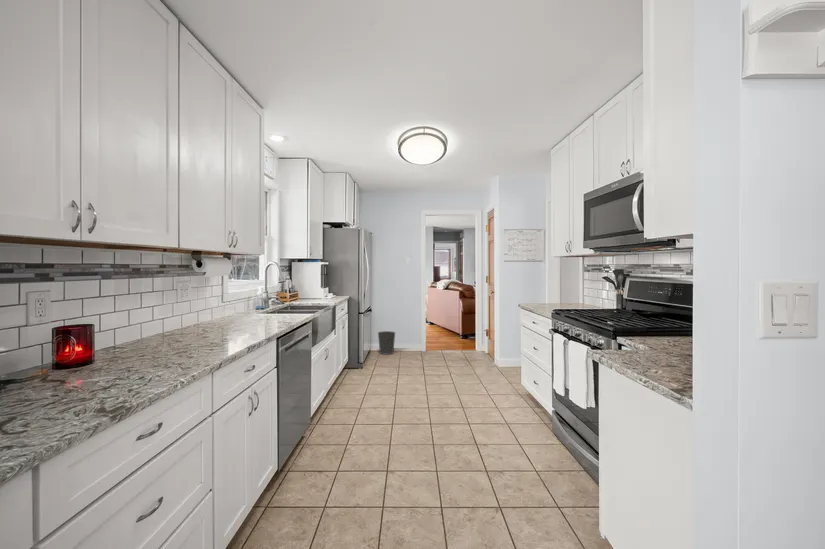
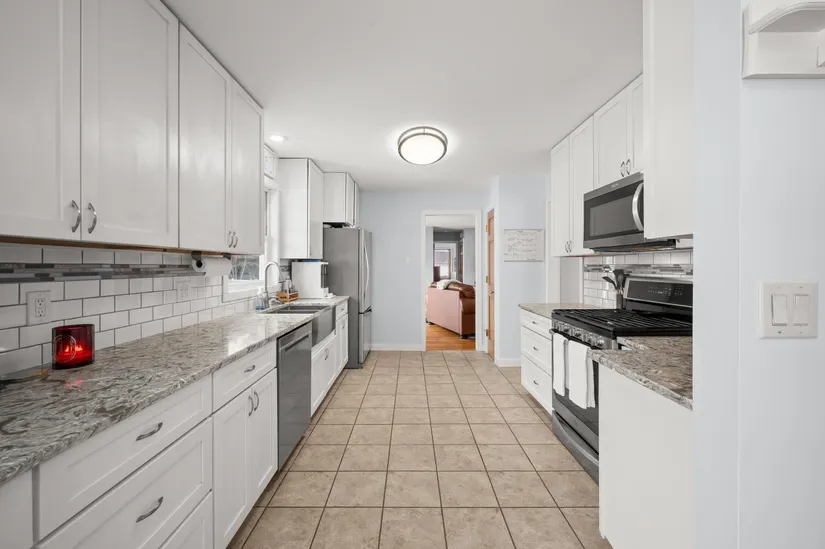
- wastebasket (386, 342)
